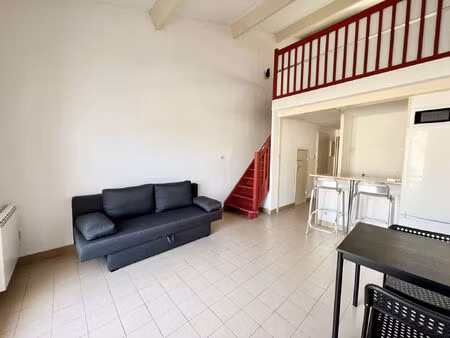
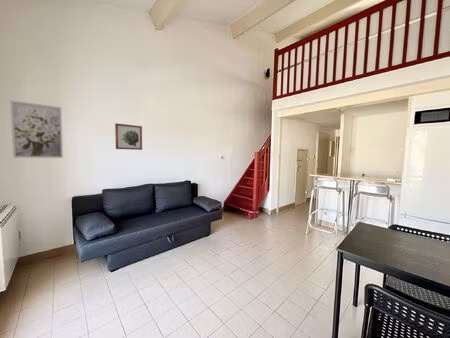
+ wall art (129, 137)
+ wall art (38, 131)
